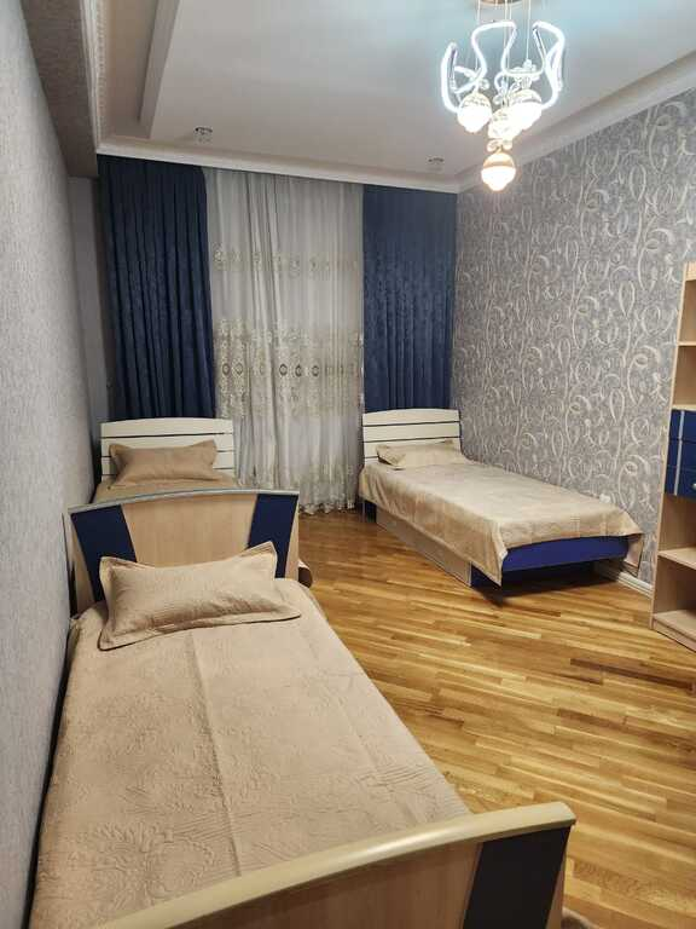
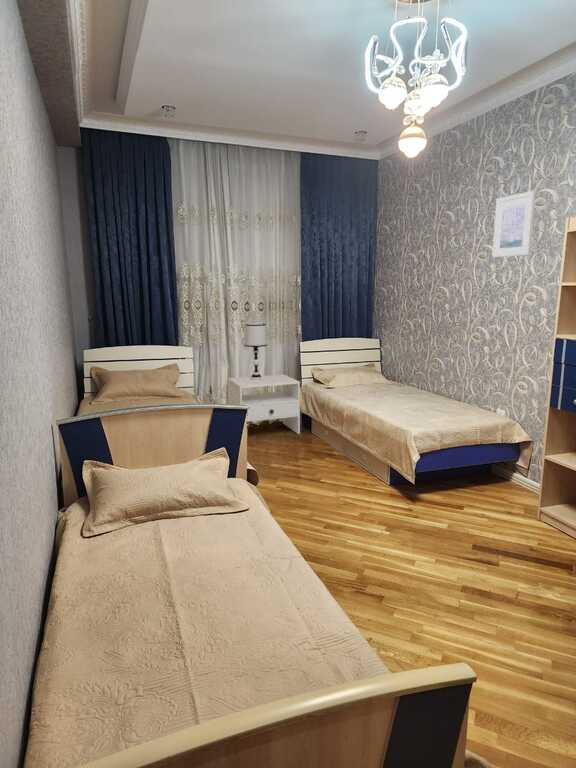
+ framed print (512, 226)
+ nightstand (264, 406)
+ table lamp (255, 351)
